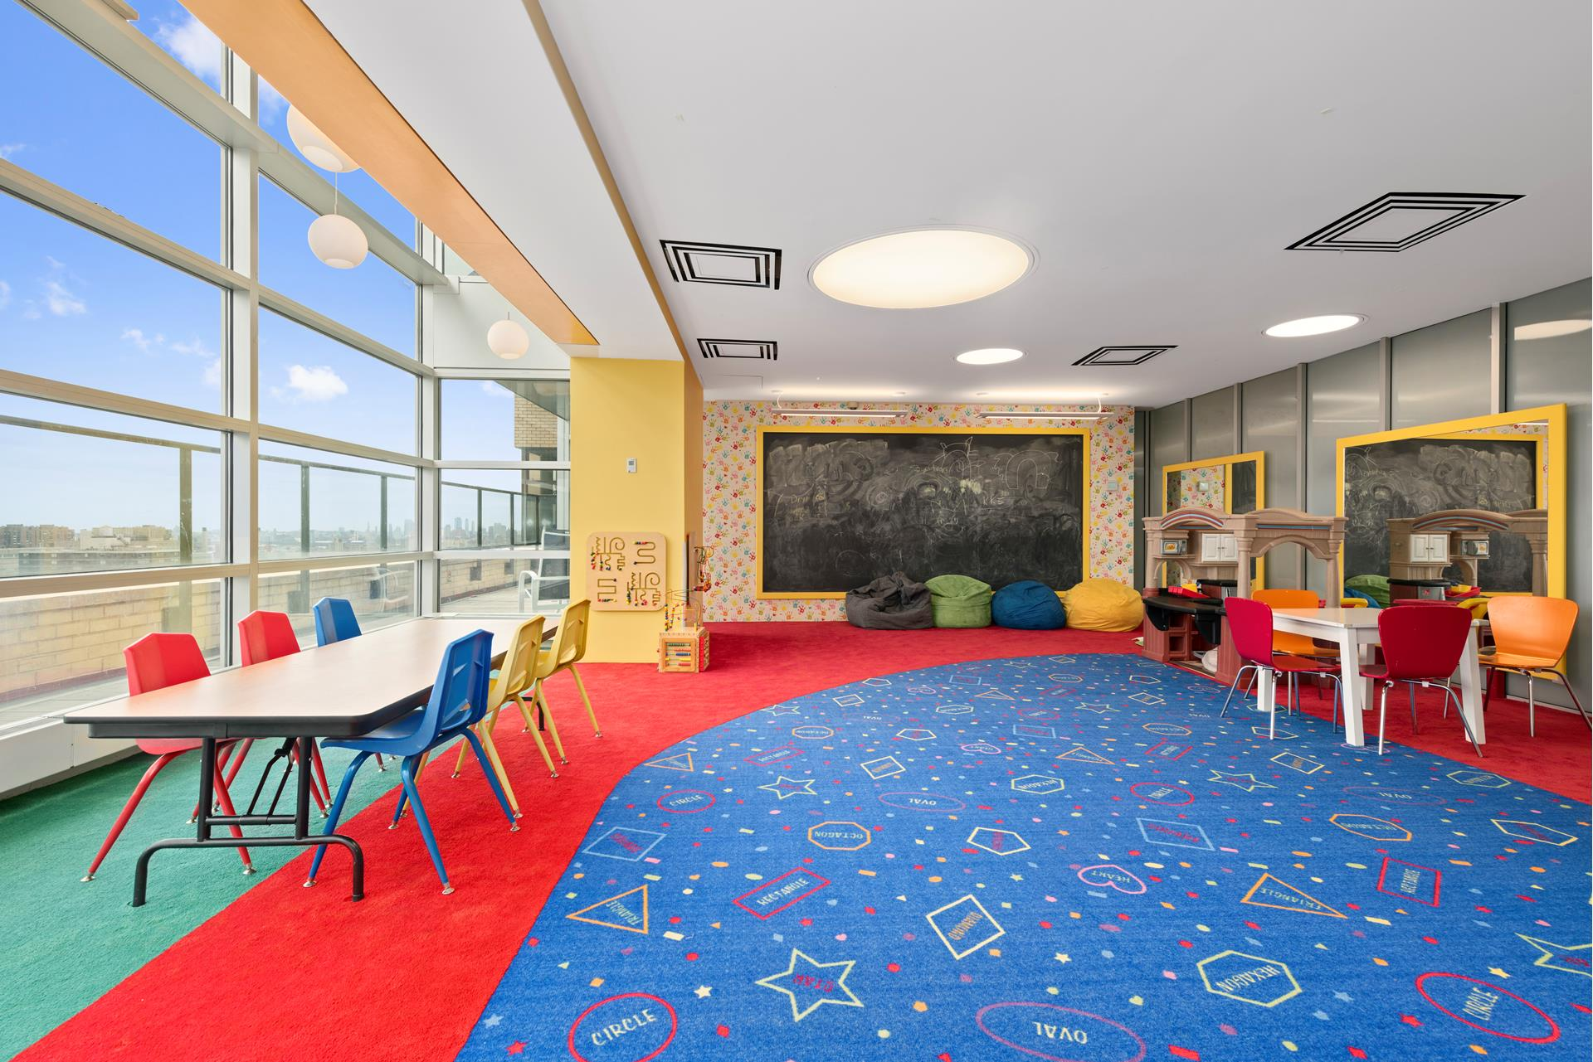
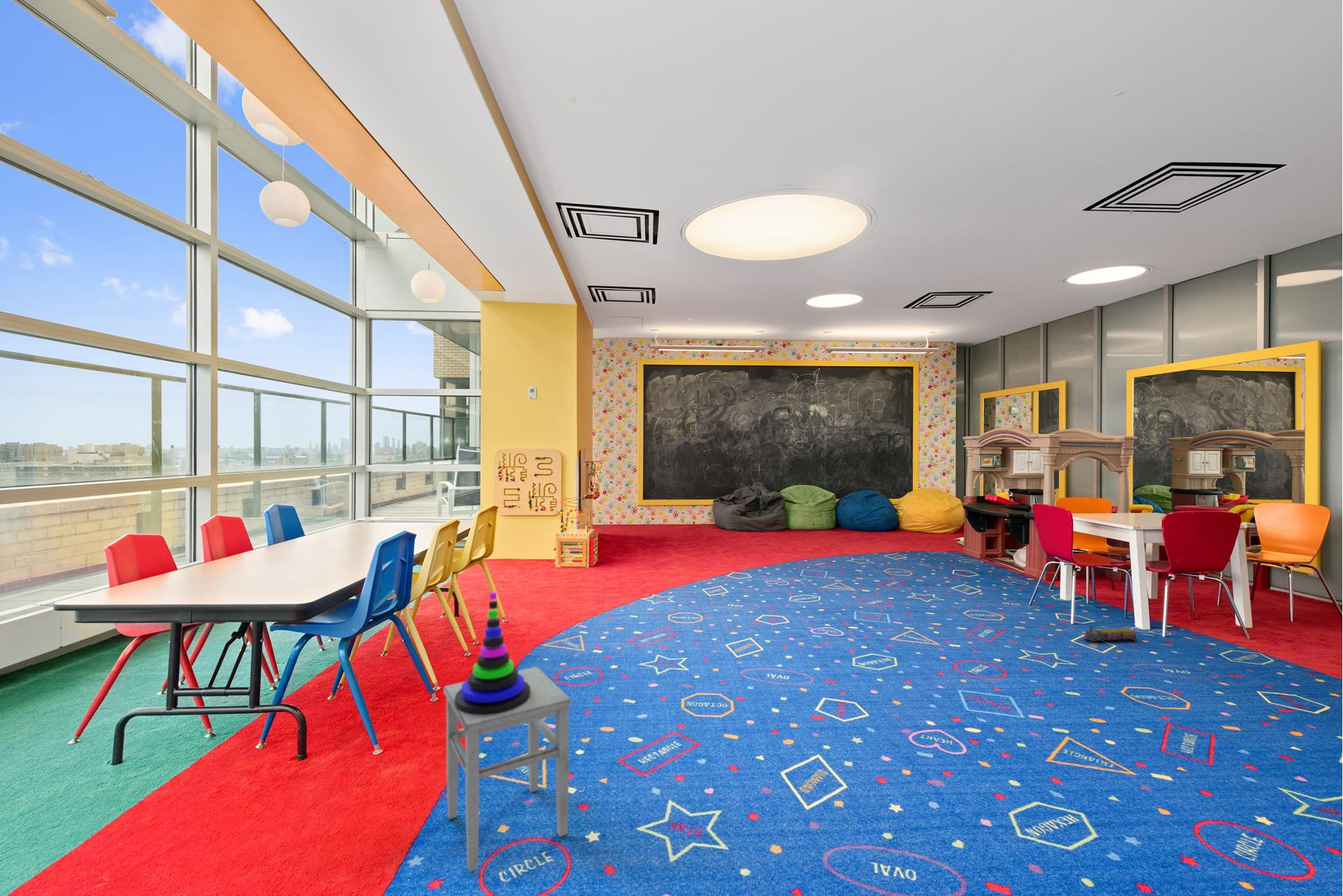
+ stool (506, 760)
+ toy train (1109, 632)
+ stacking toy (493, 645)
